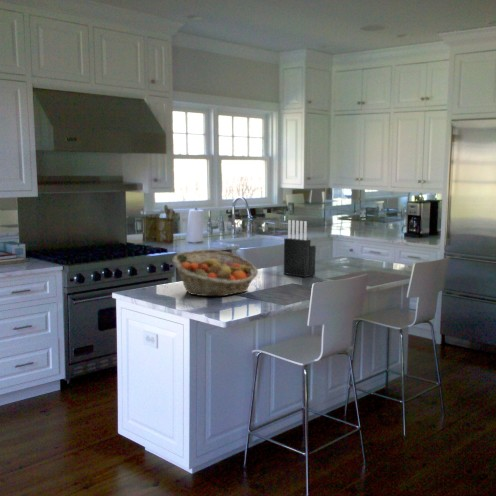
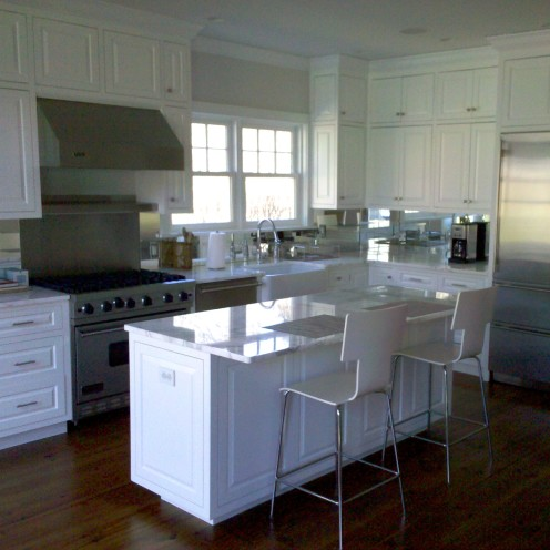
- knife block (300, 247)
- fruit basket (215, 272)
